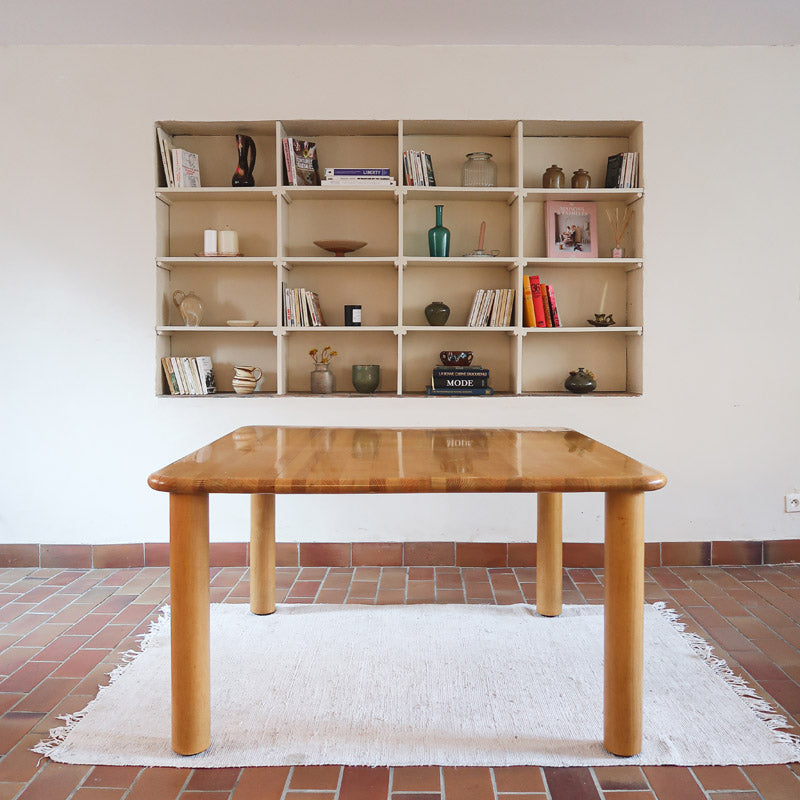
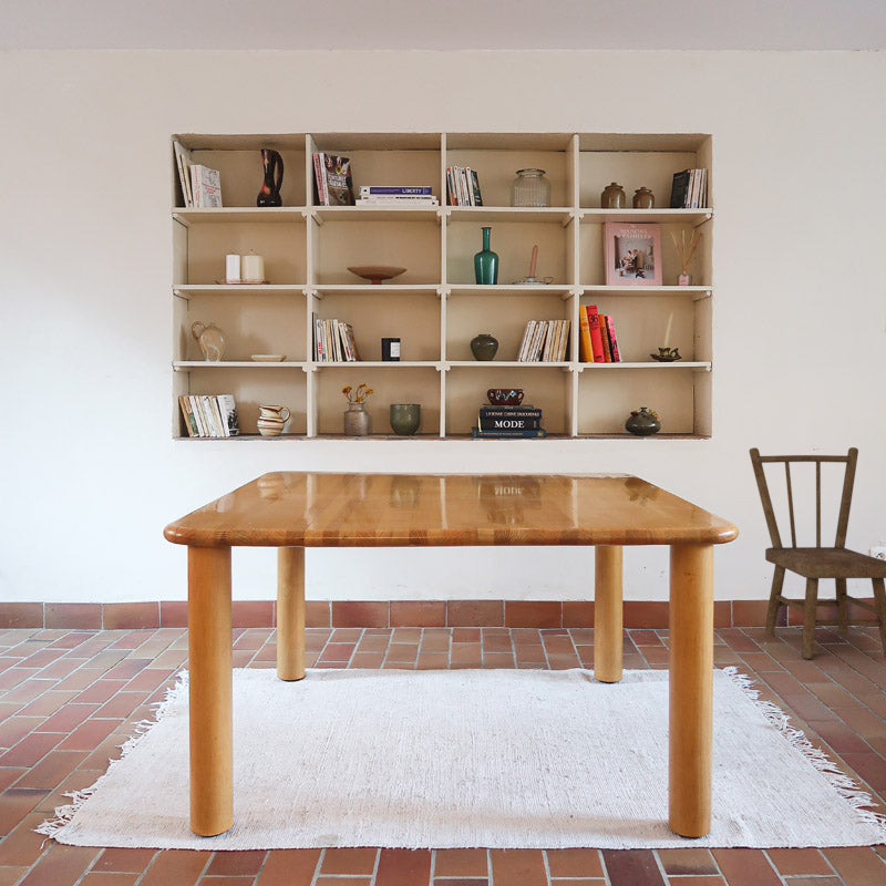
+ dining chair (825, 547)
